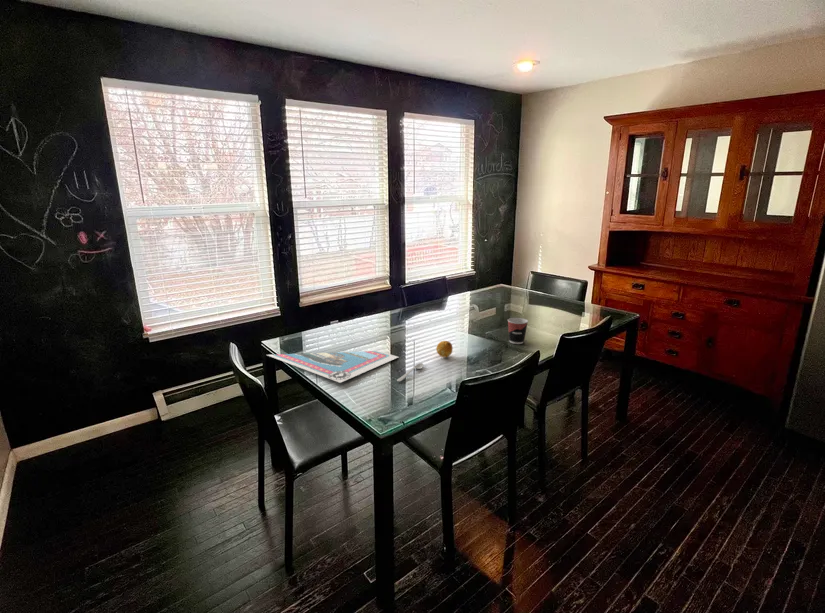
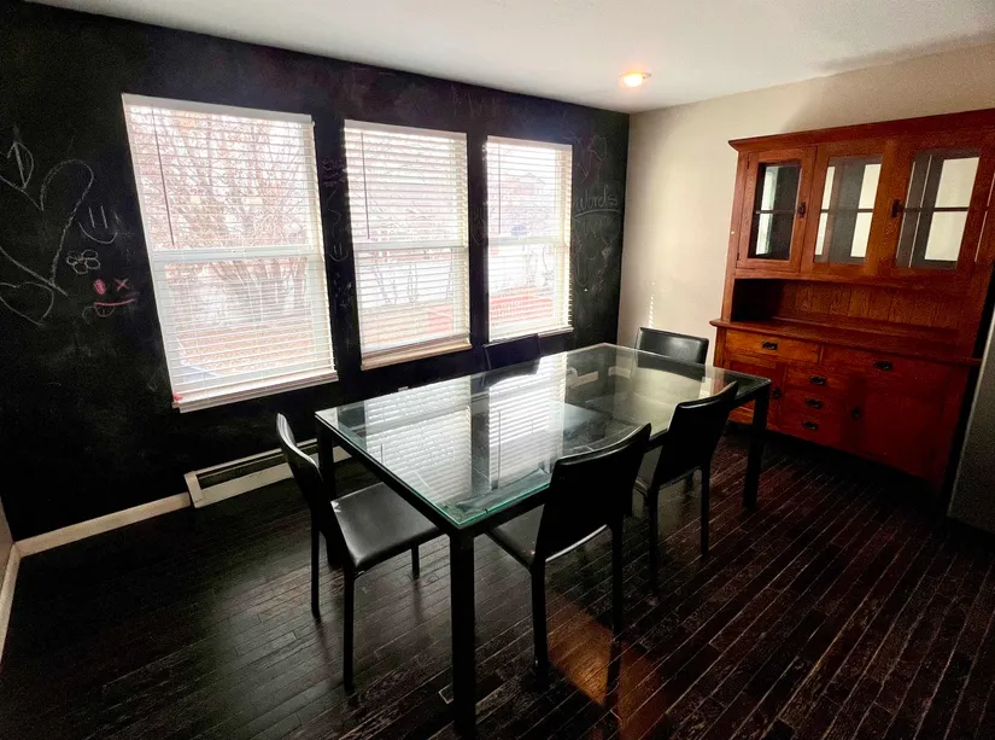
- cup (517, 331)
- postcard (331, 355)
- spoon (410, 371)
- fruit (444, 348)
